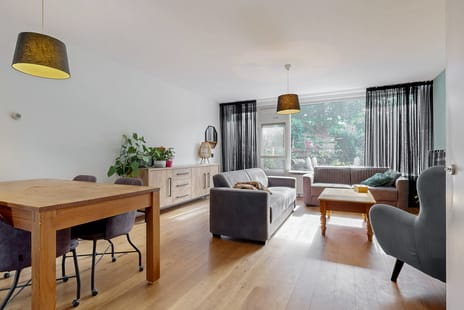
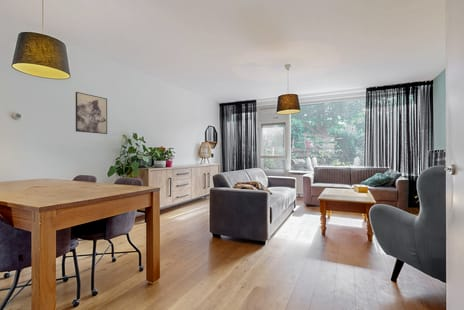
+ wall art (92, 114)
